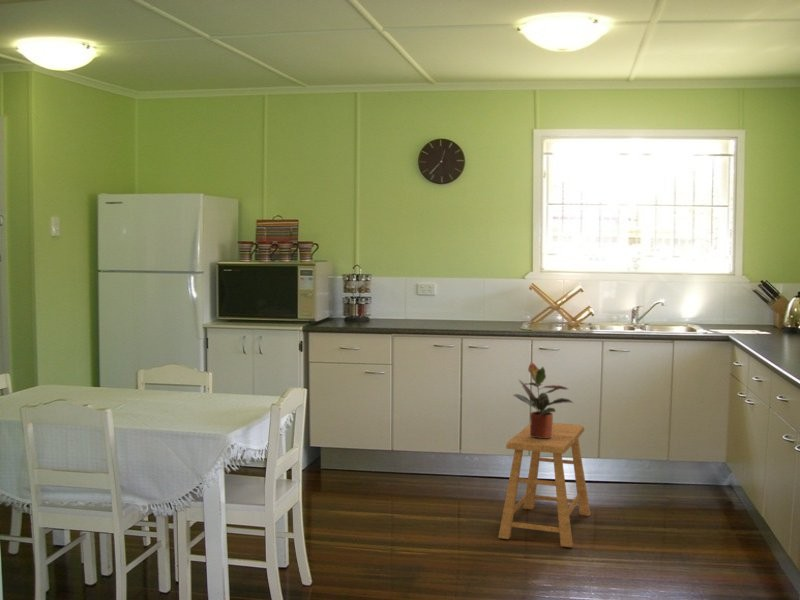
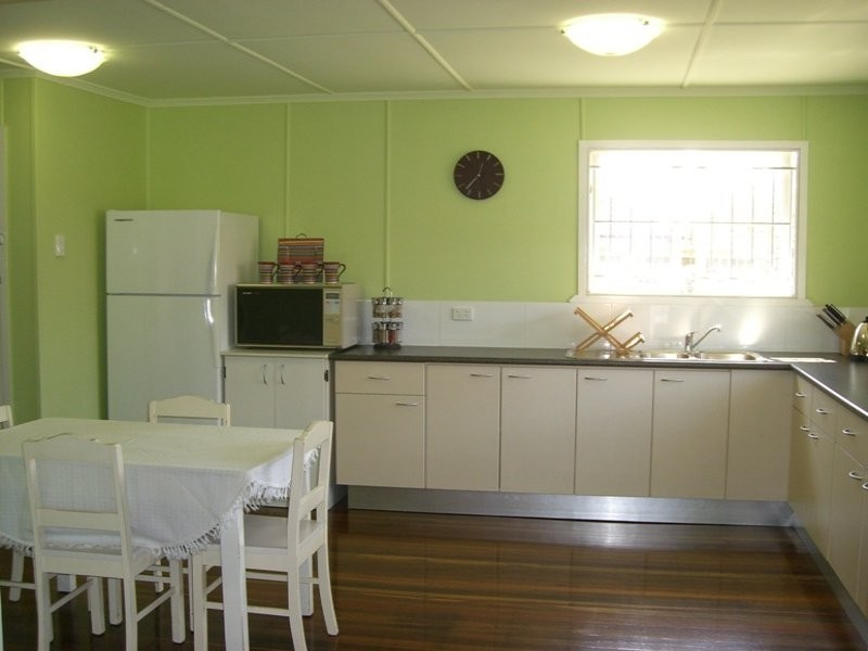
- stool (545, 480)
- potted plant (540, 401)
